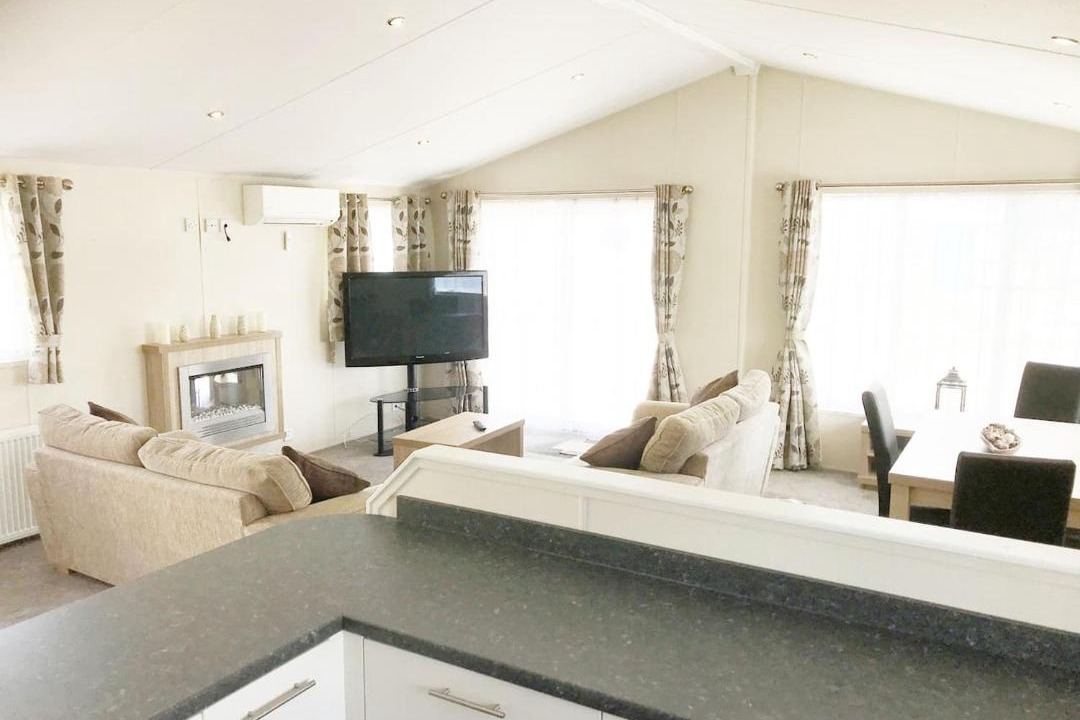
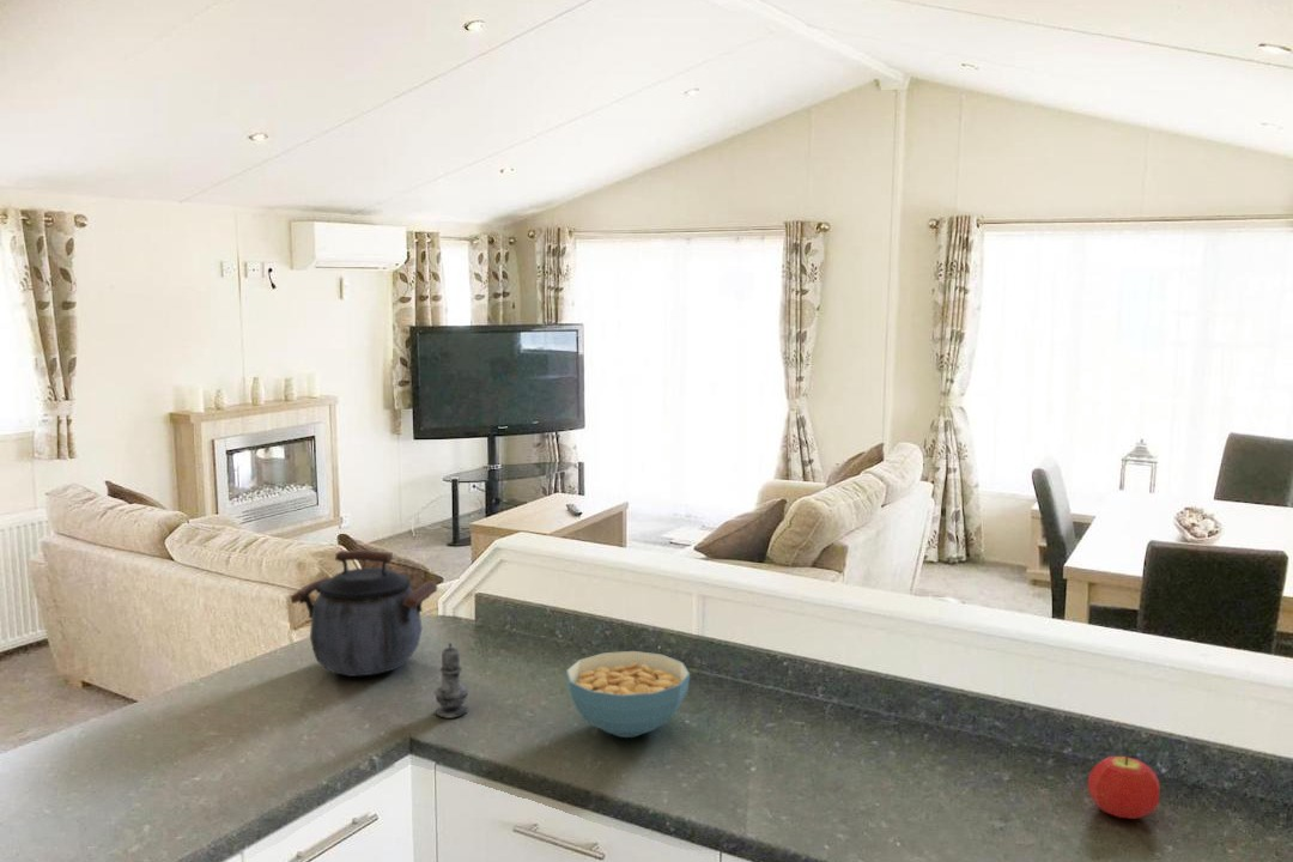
+ salt shaker (450, 676)
+ cereal bowl (627, 700)
+ fruit (1123, 783)
+ kettle (365, 609)
